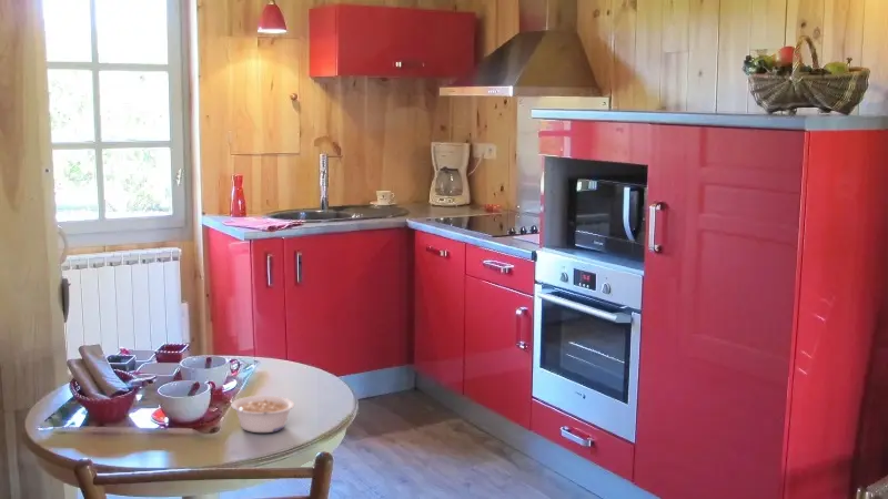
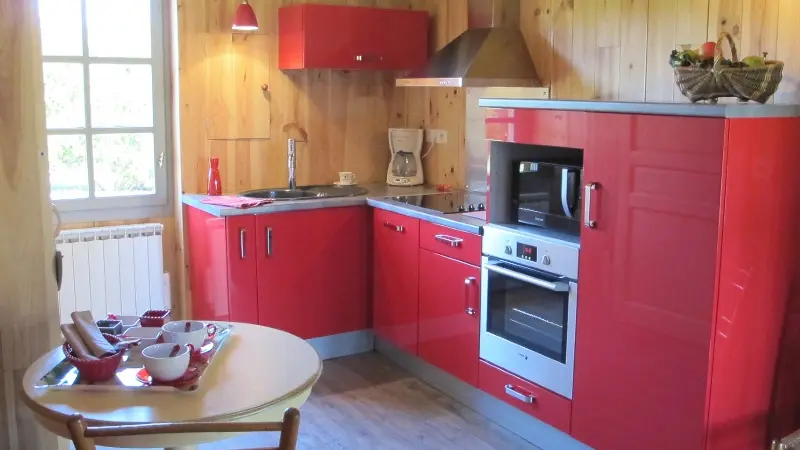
- legume (264, 413)
